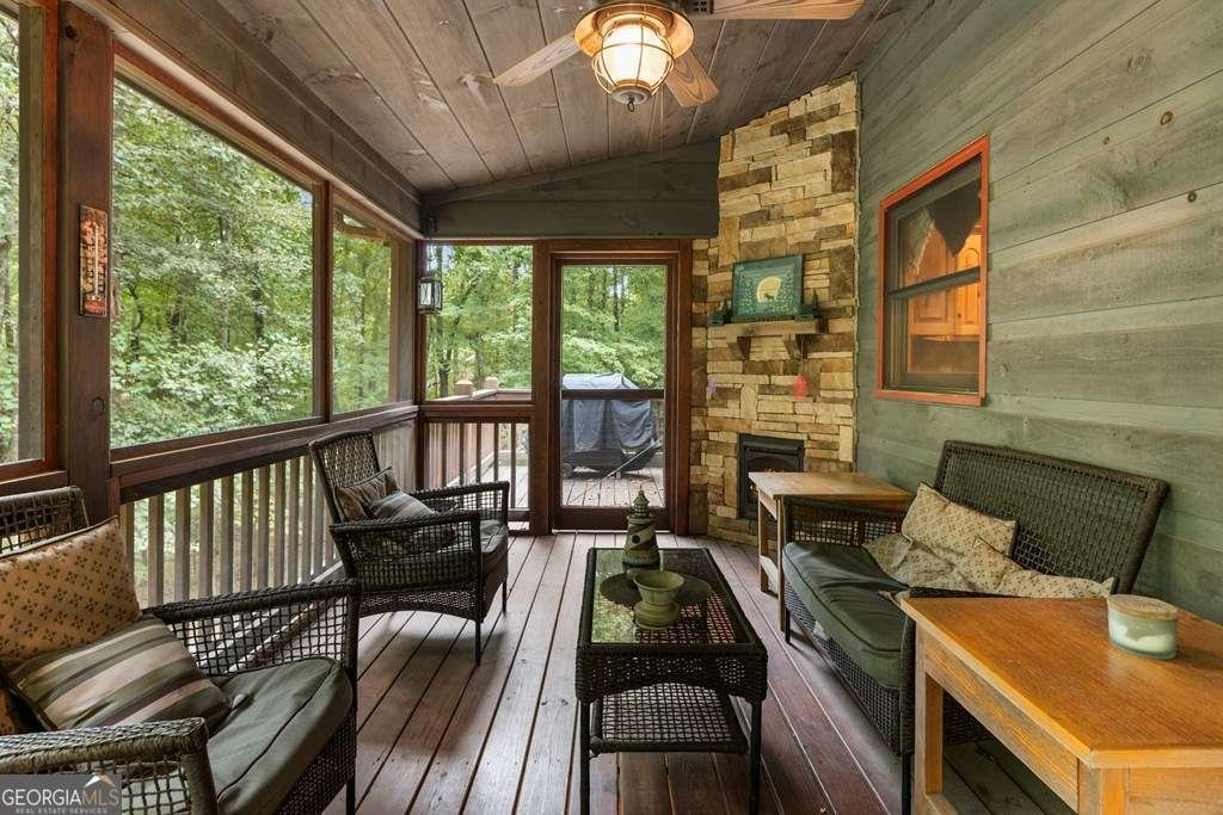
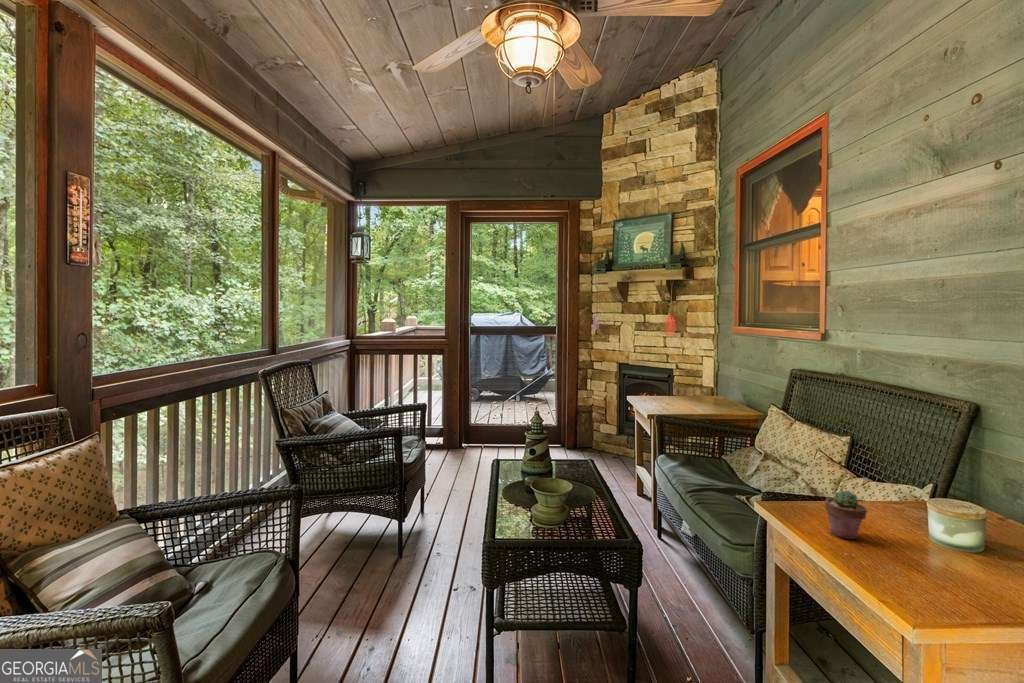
+ potted succulent (845, 512)
